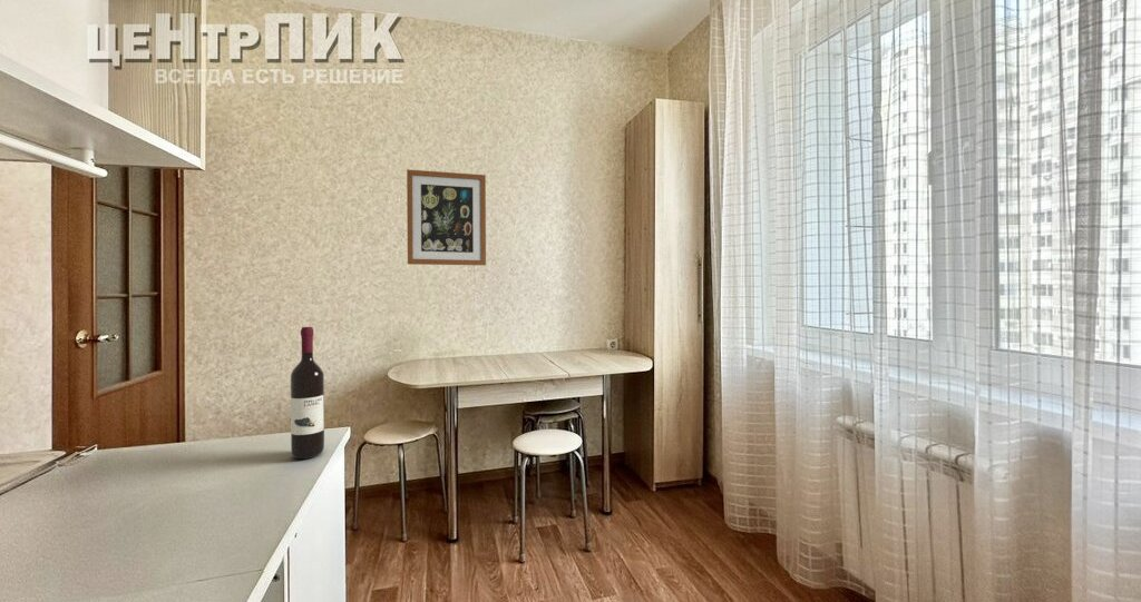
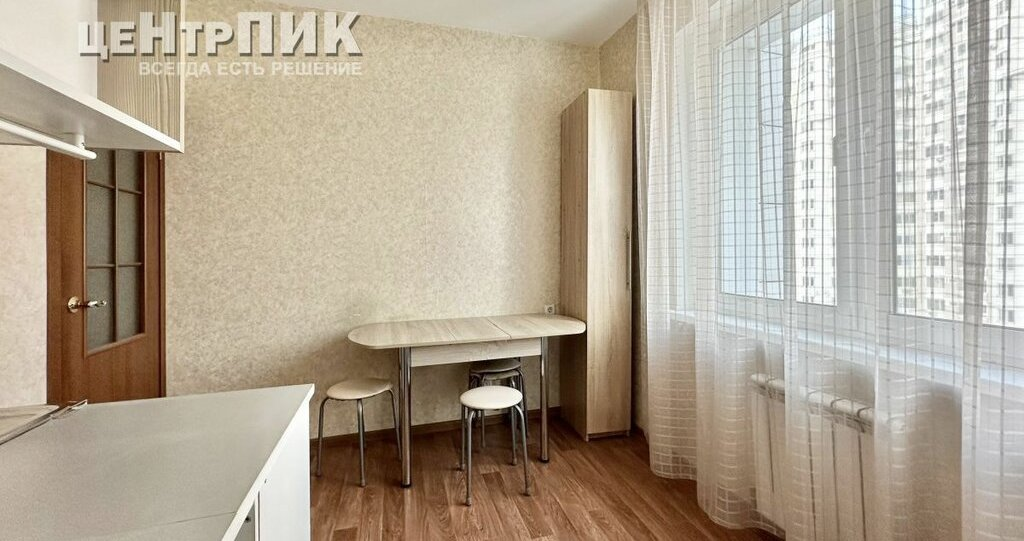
- wine bottle (308, 391)
- wall art (447, 218)
